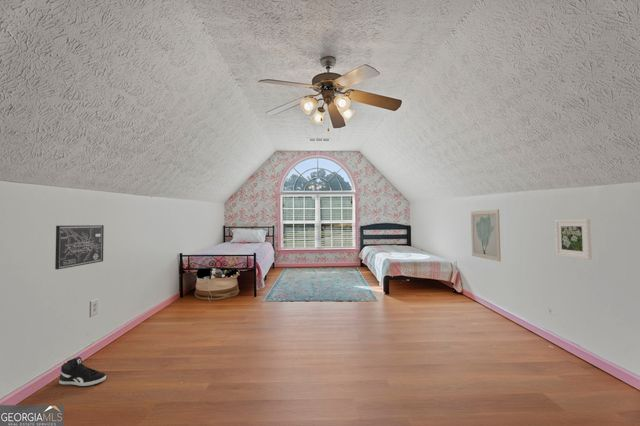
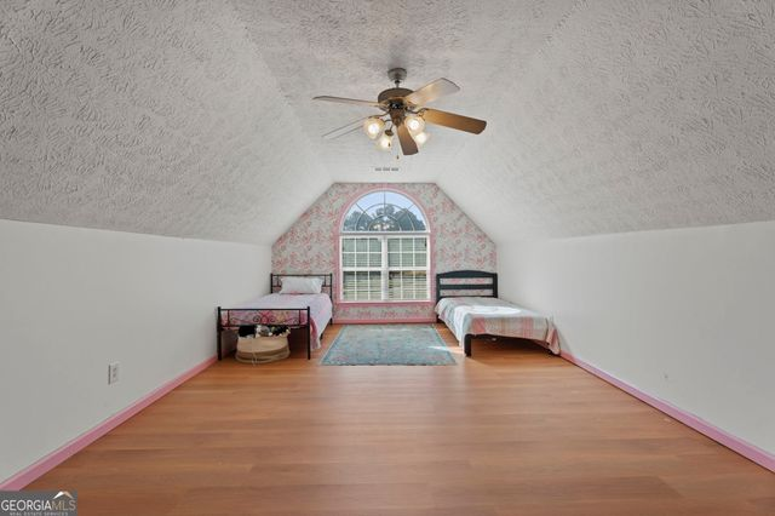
- sneaker (82, 370)
- wall art (81, 245)
- wall art (484, 234)
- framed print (572, 238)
